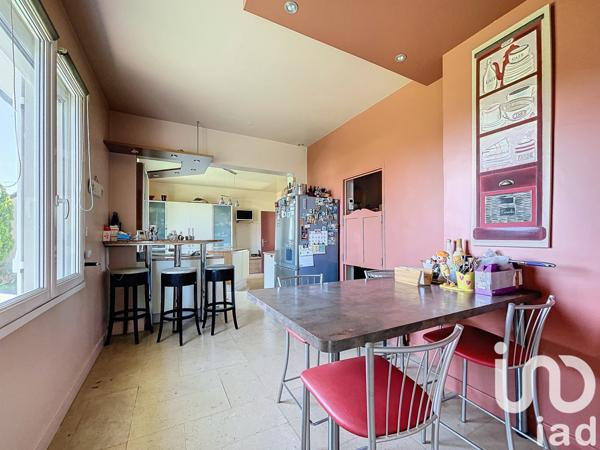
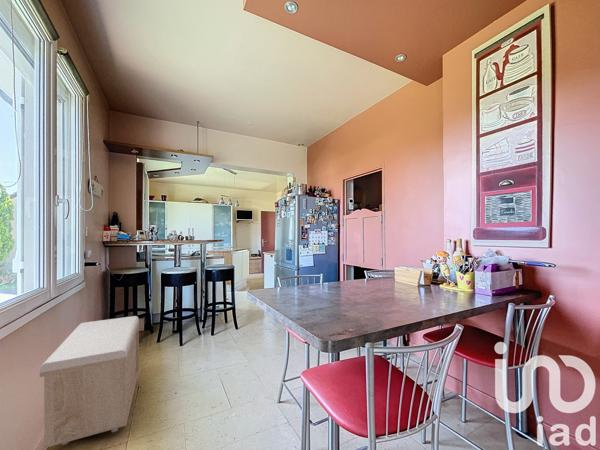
+ storage bench (99, 372)
